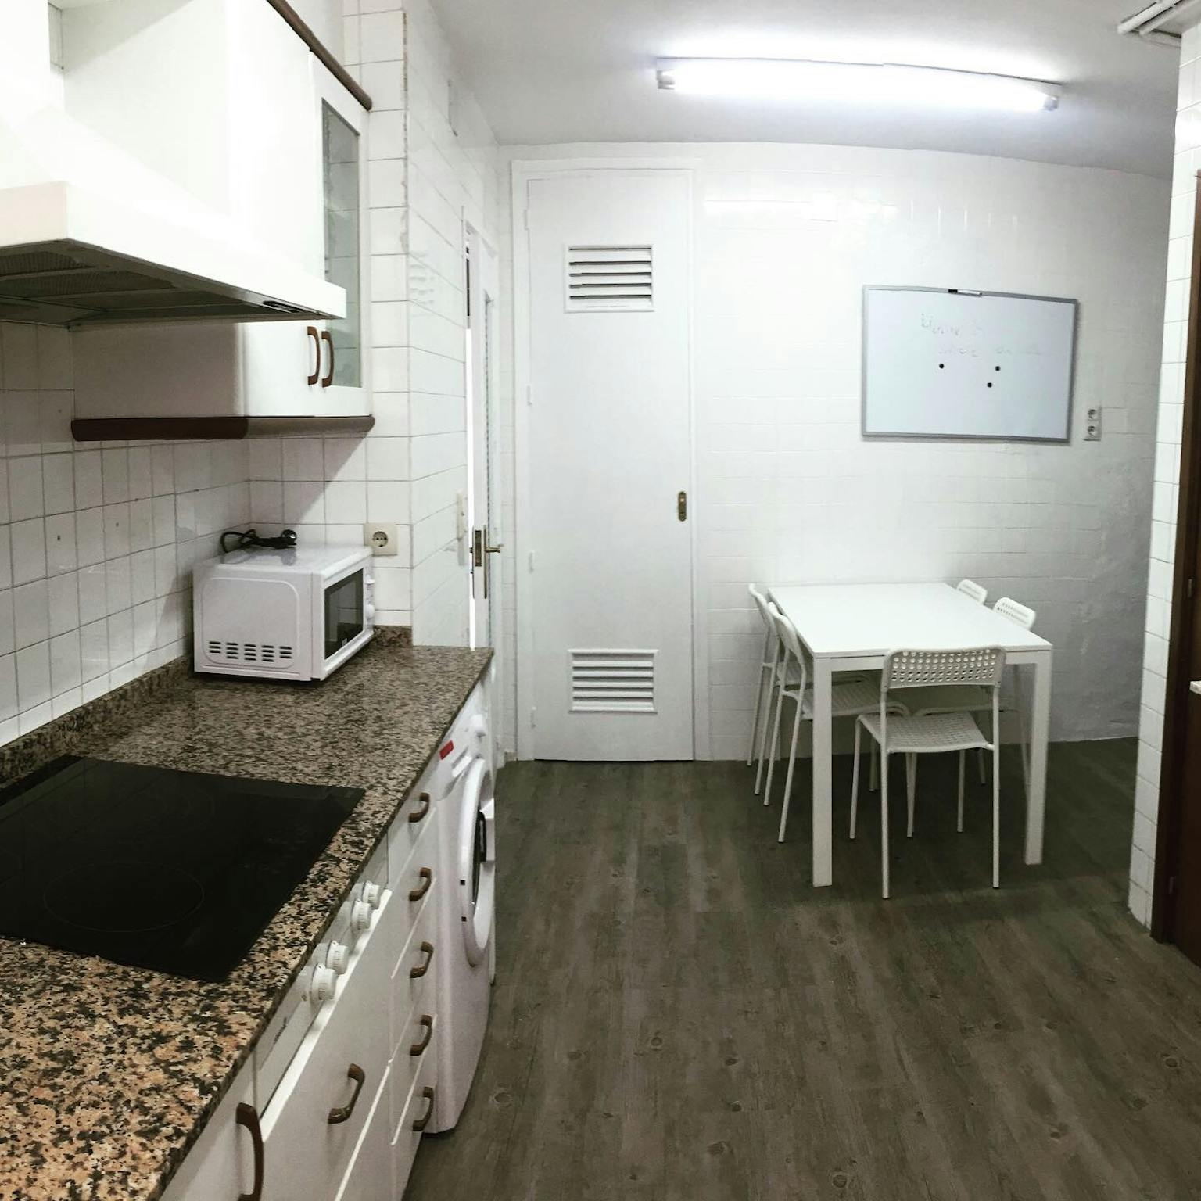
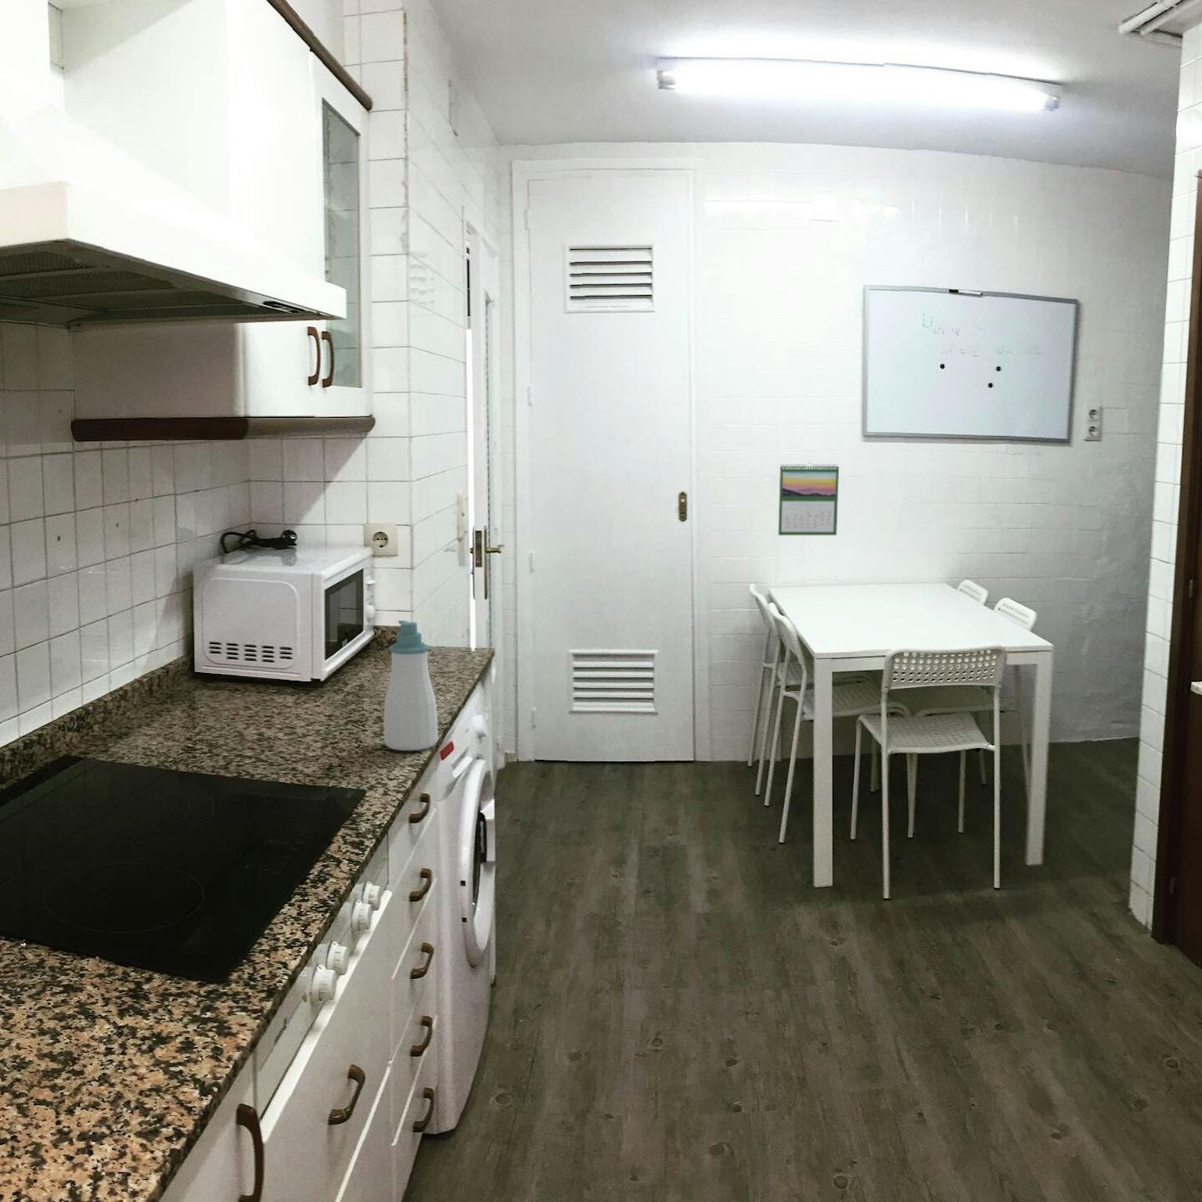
+ calendar (808, 499)
+ soap bottle (409, 684)
